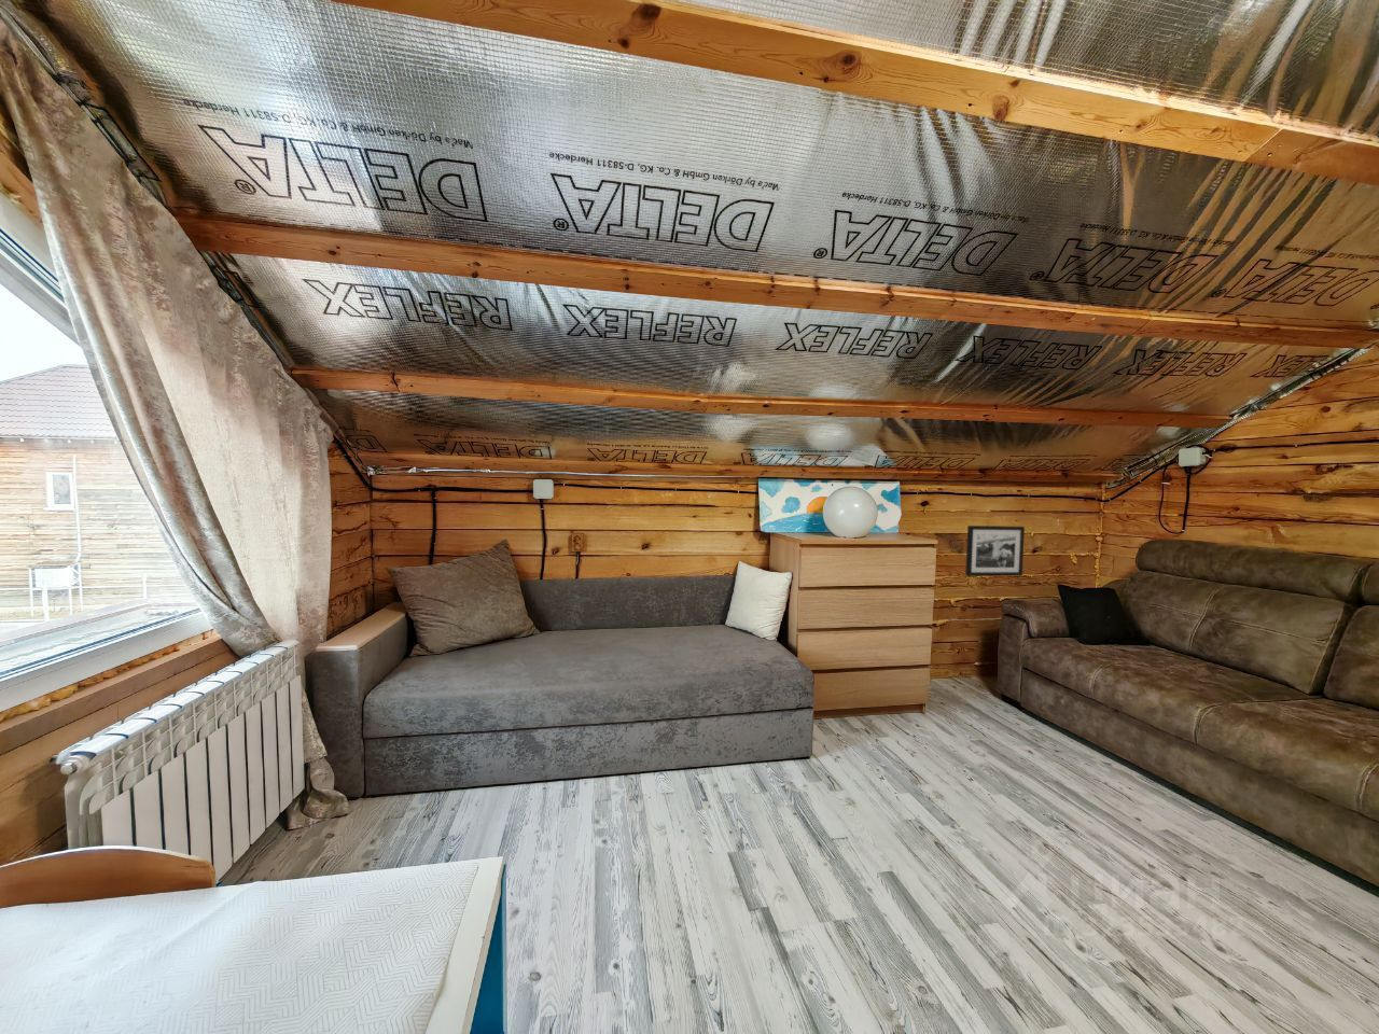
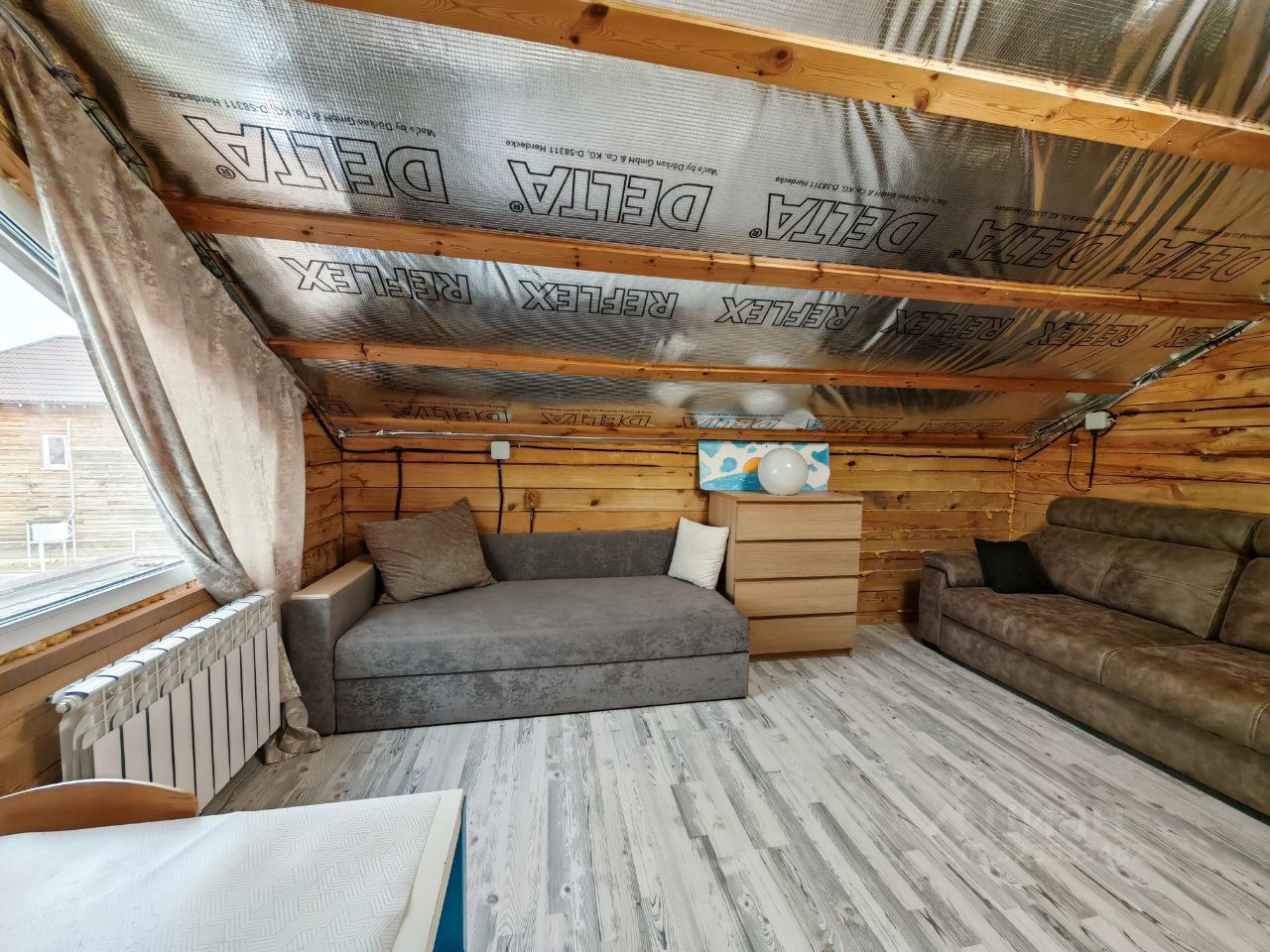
- picture frame (995, 551)
